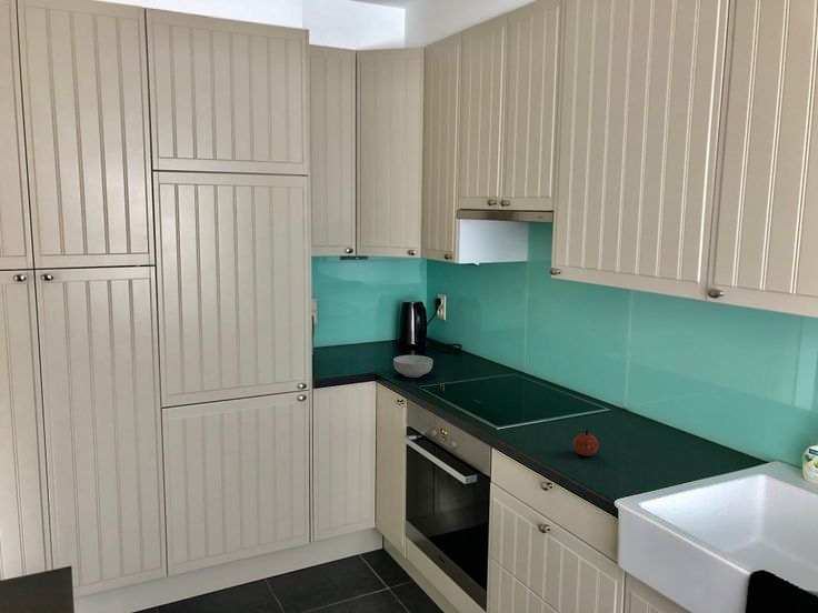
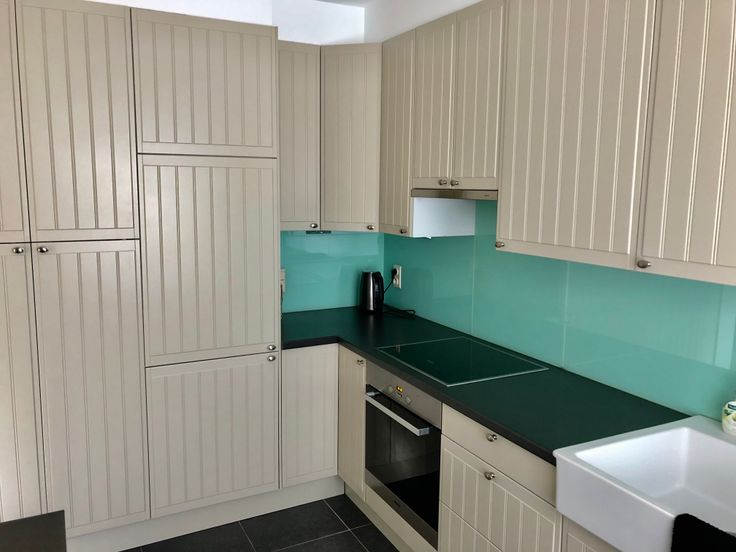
- cereal bowl (412, 366)
- apple (586, 441)
